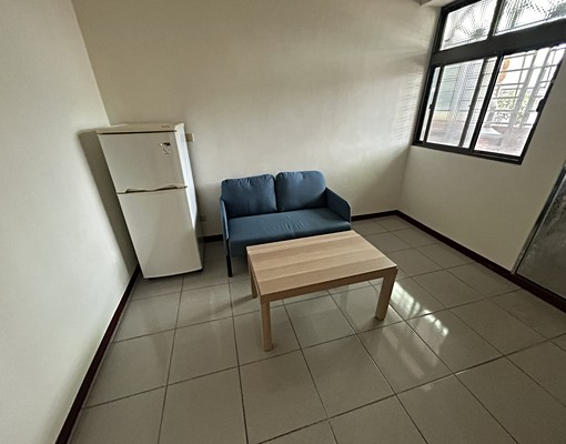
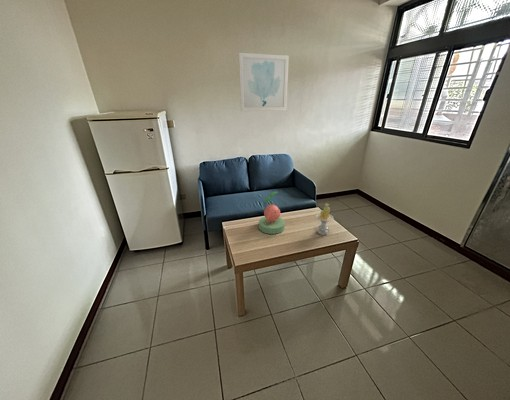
+ plant (271, 210)
+ candle (324, 218)
+ wall art (264, 84)
